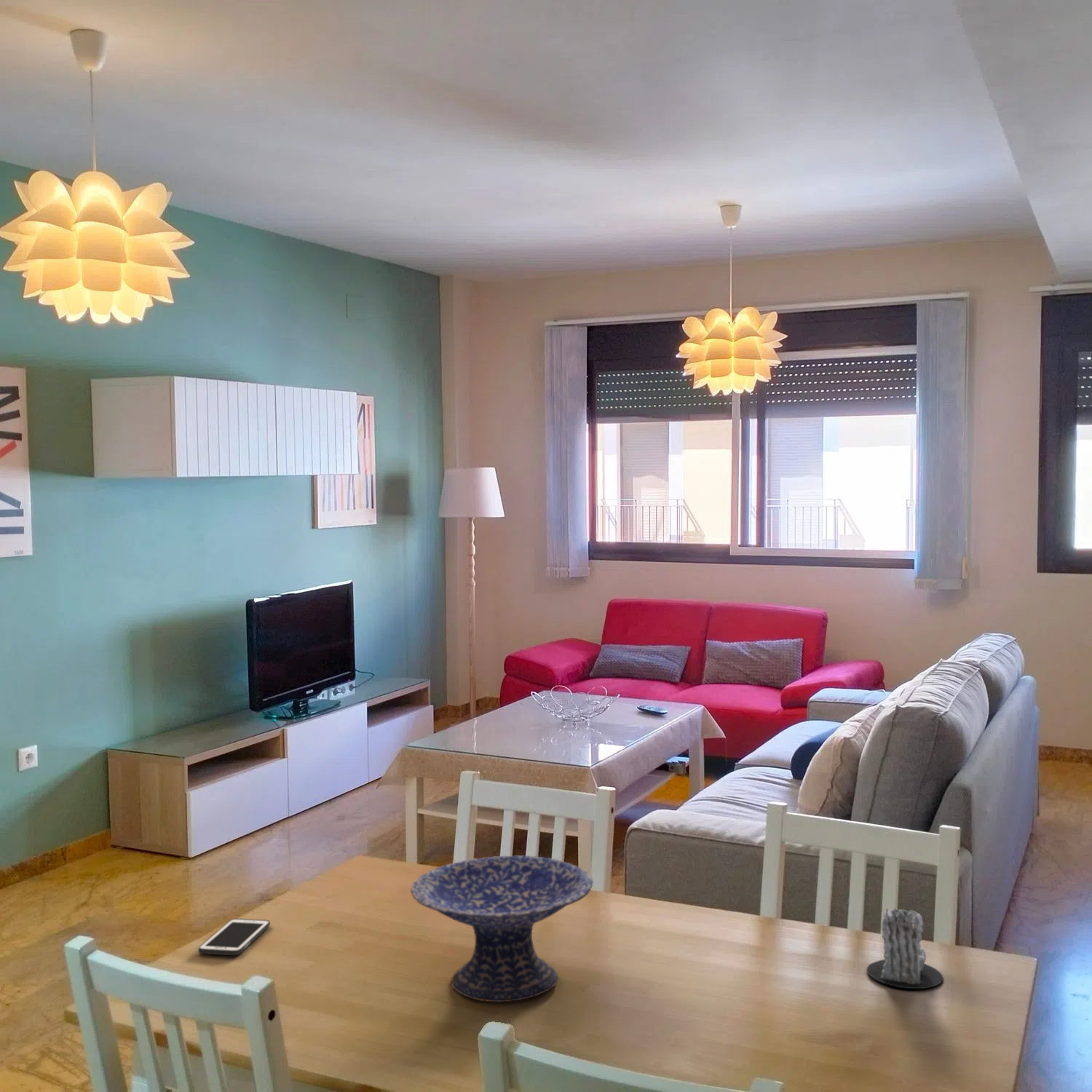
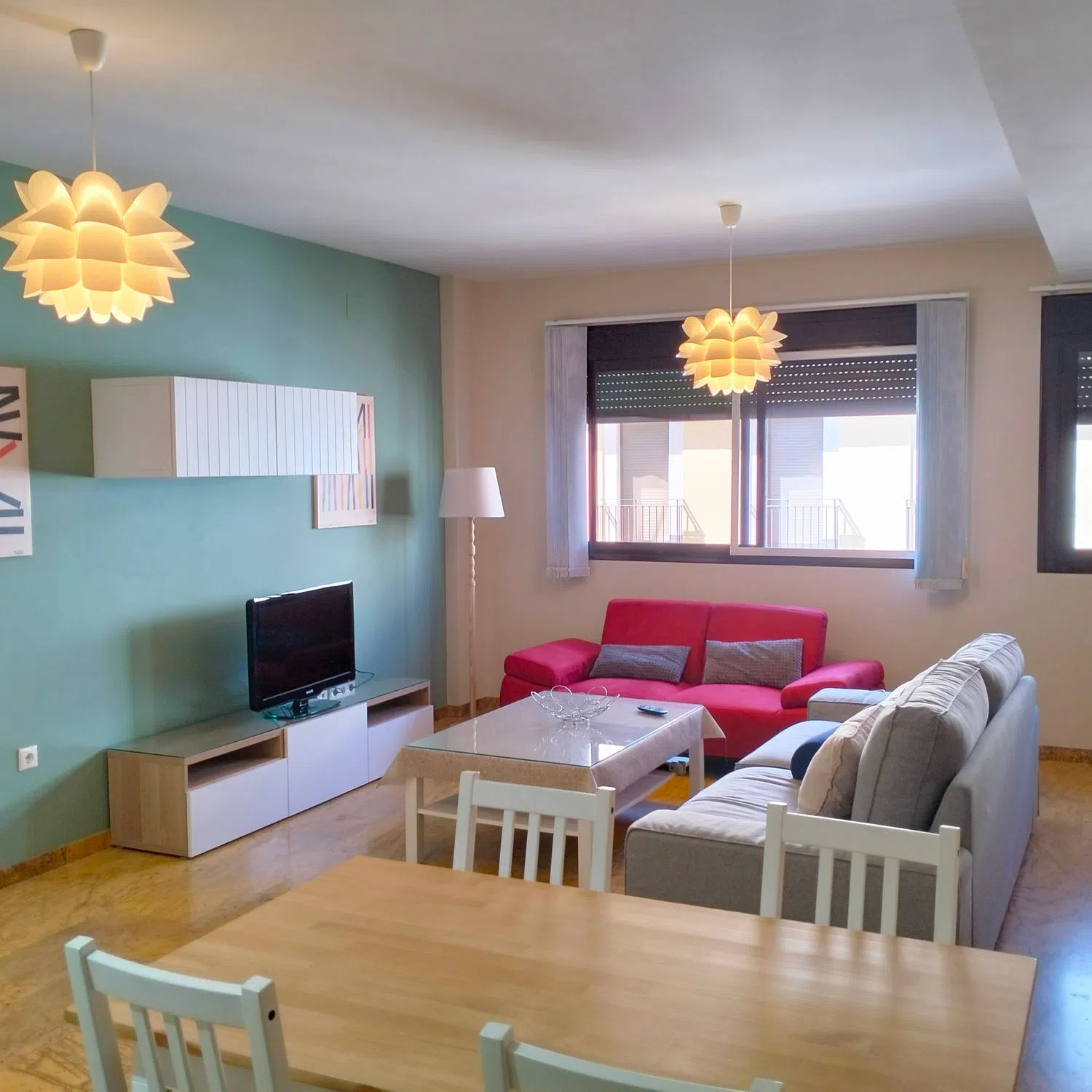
- decorative bowl (502, 930)
- candle (904, 938)
- cell phone (235, 936)
